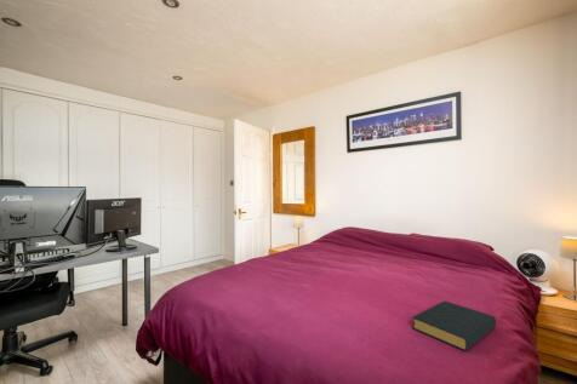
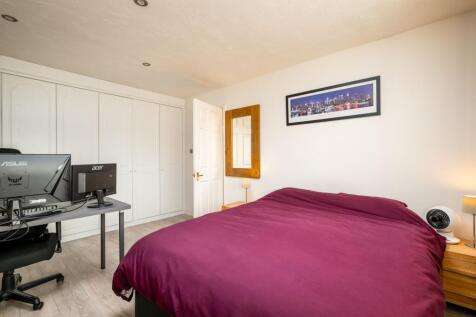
- hardback book (453, 322)
